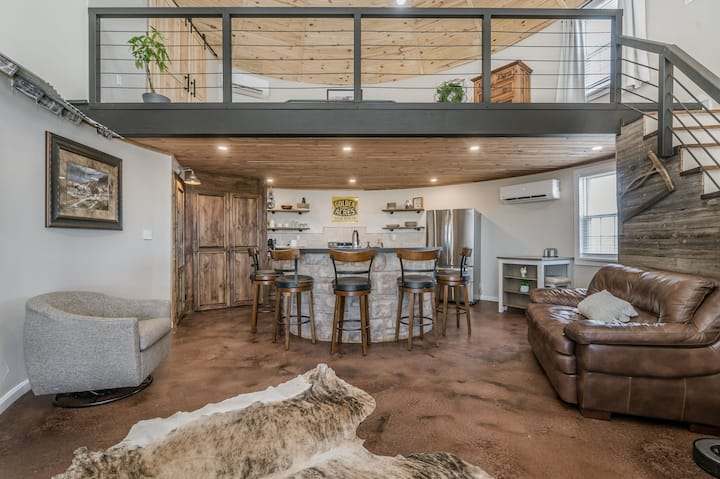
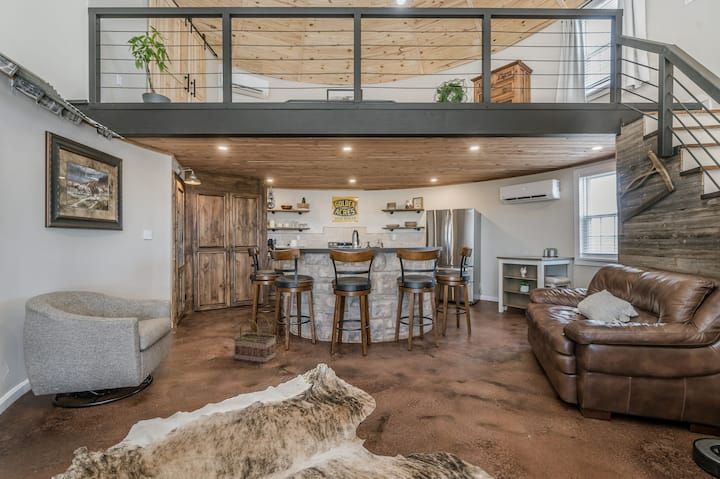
+ basket (255, 337)
